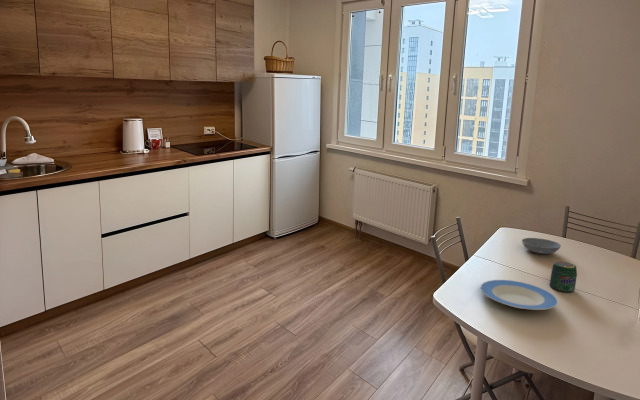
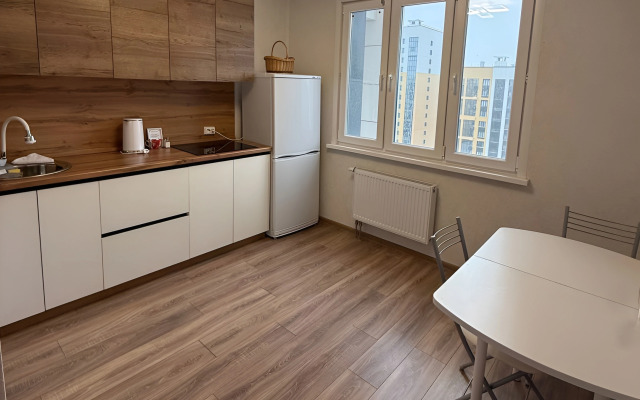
- bowl (540, 247)
- plate (517, 297)
- jar (563, 276)
